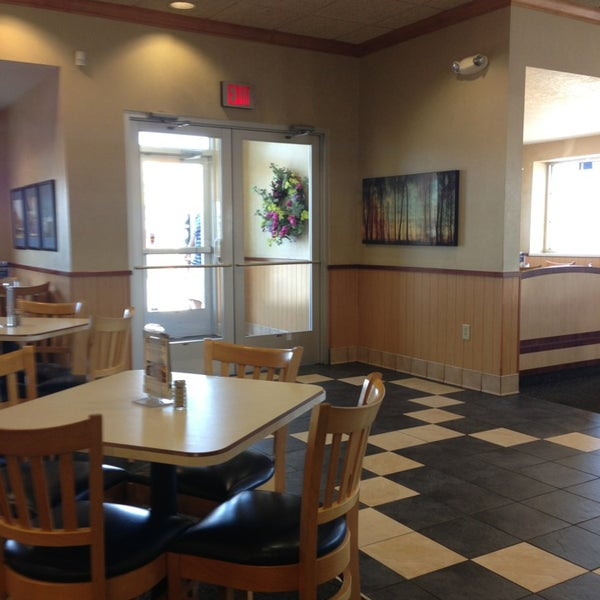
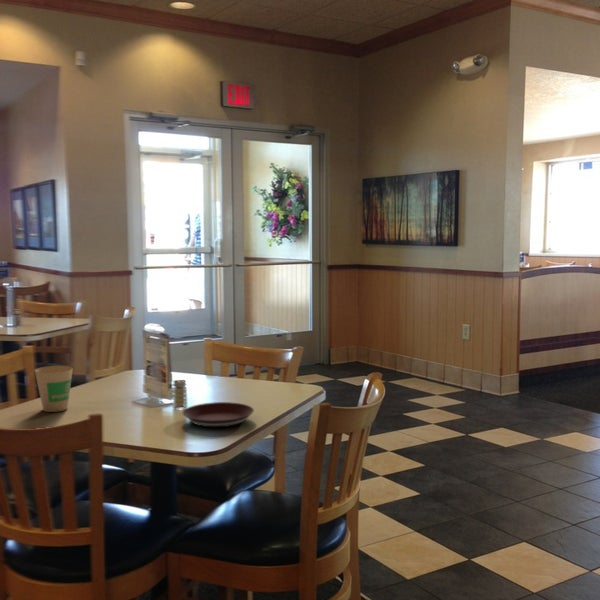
+ plate (218, 415)
+ paper cup (54, 389)
